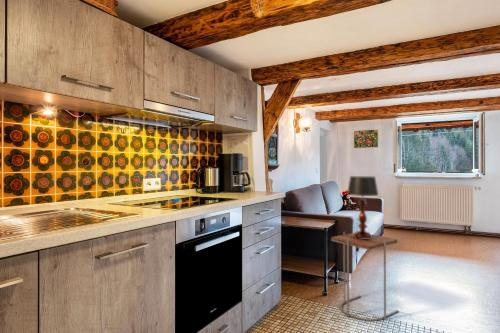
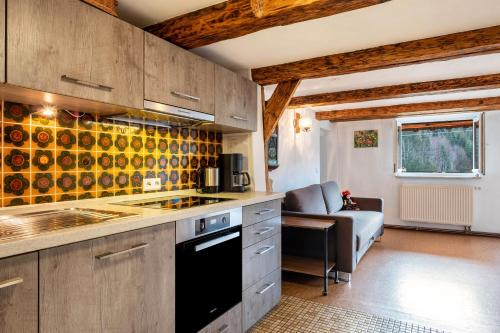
- side table (348, 272)
- table lamp (362, 206)
